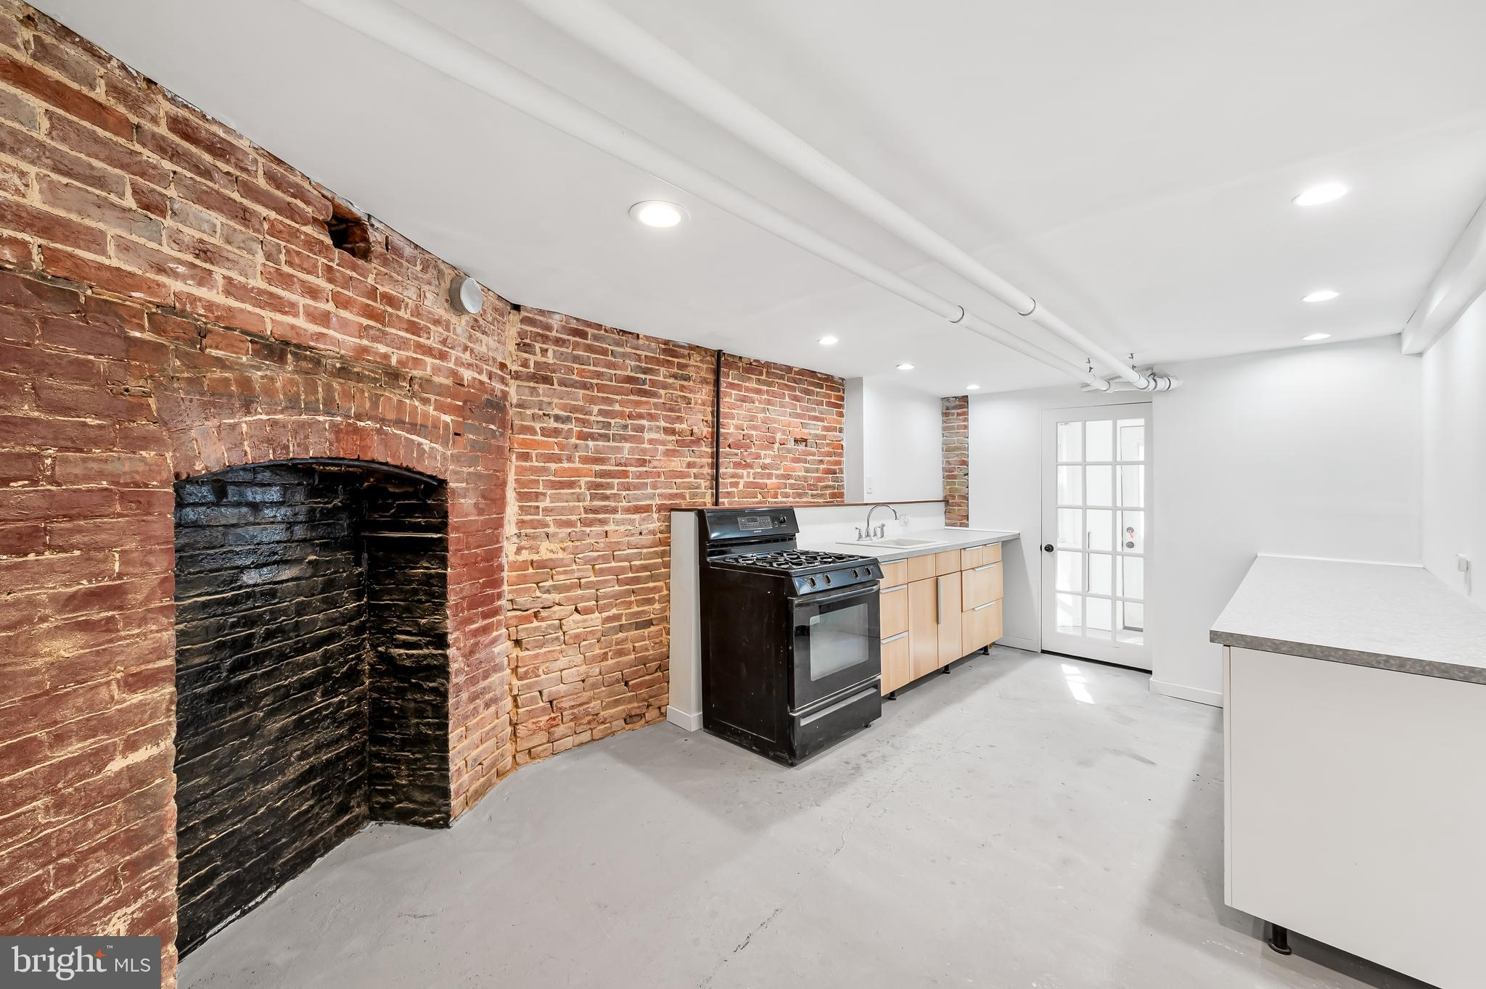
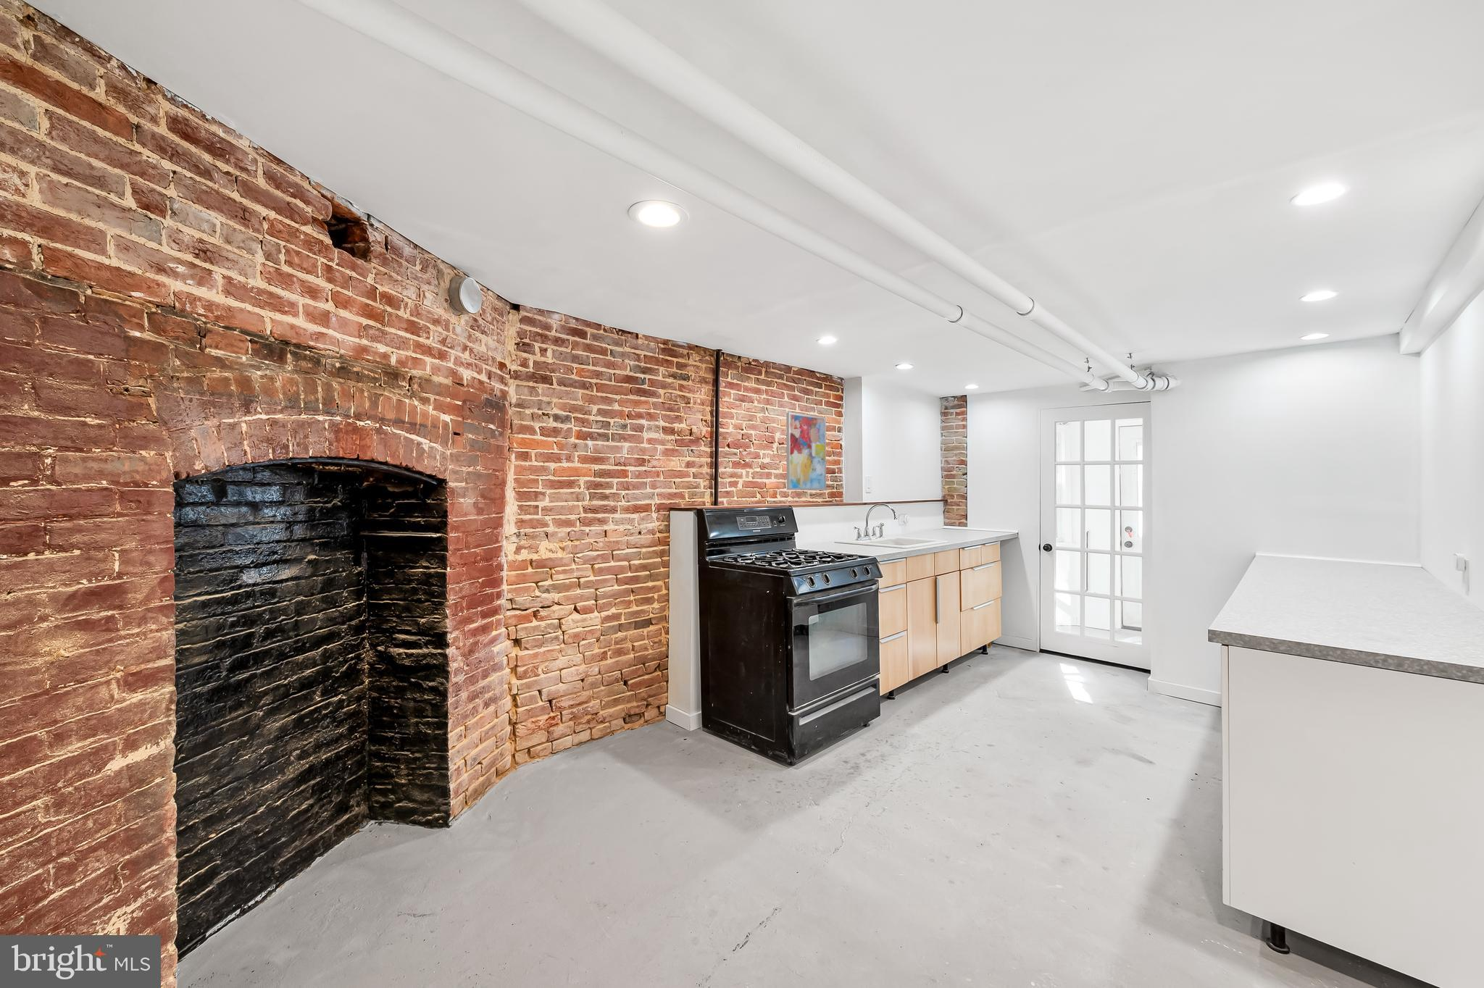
+ wall art (806, 453)
